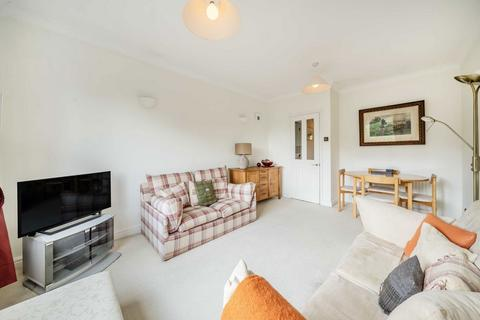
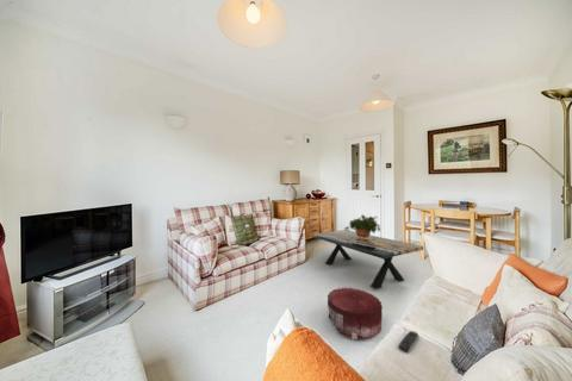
+ pouf (353, 308)
+ potted plant (362, 225)
+ coffee table (360, 251)
+ remote control (409, 339)
